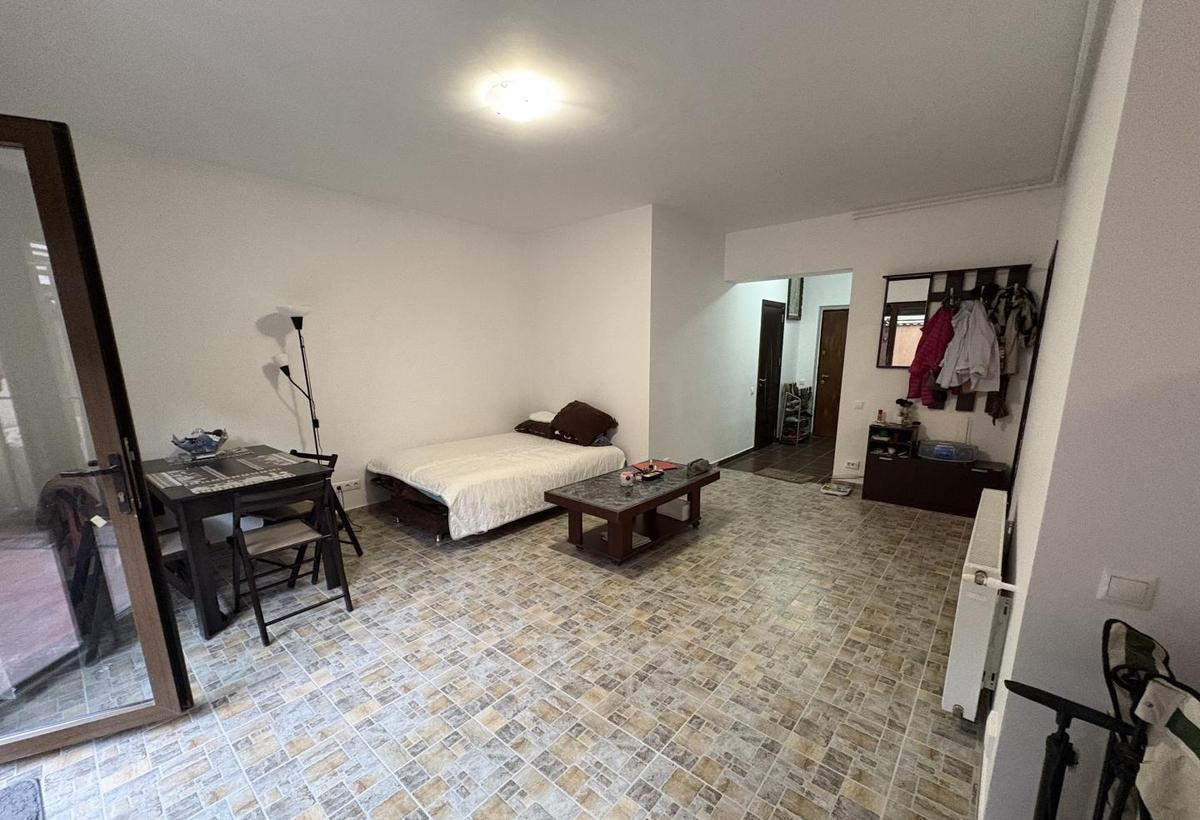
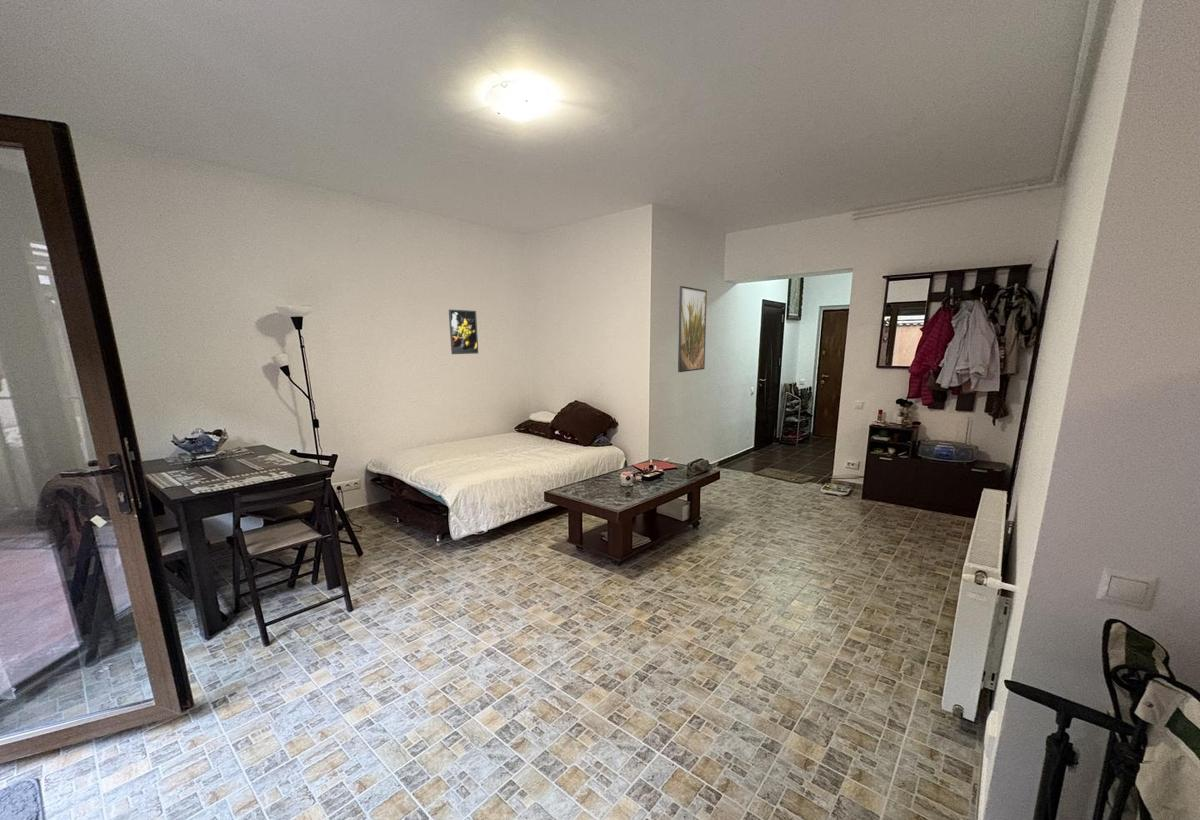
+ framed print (464, 332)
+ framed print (692, 330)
